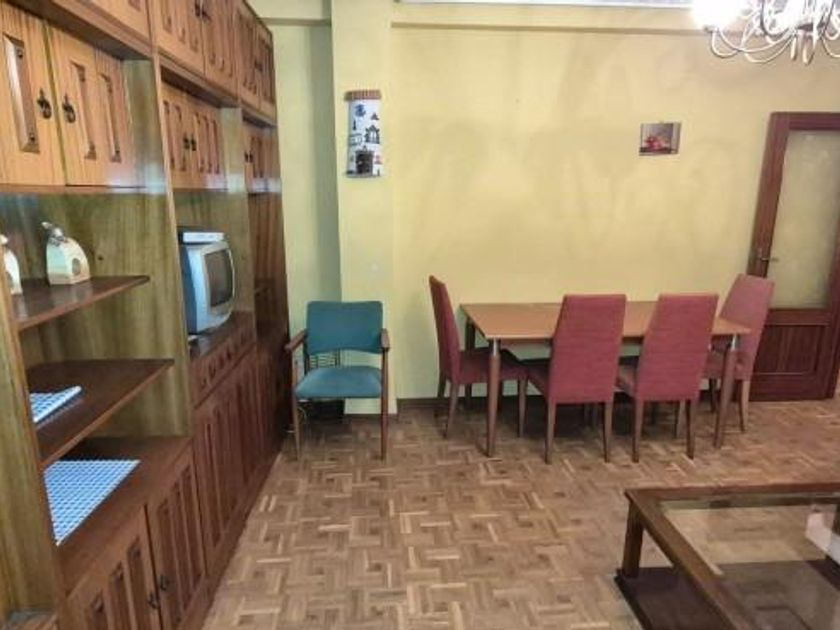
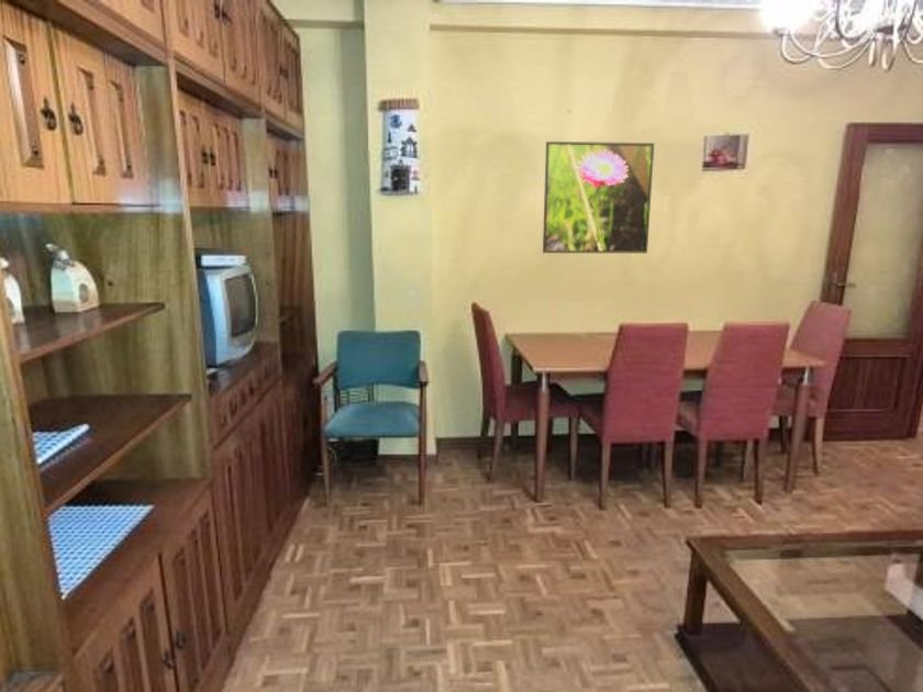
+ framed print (598, 198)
